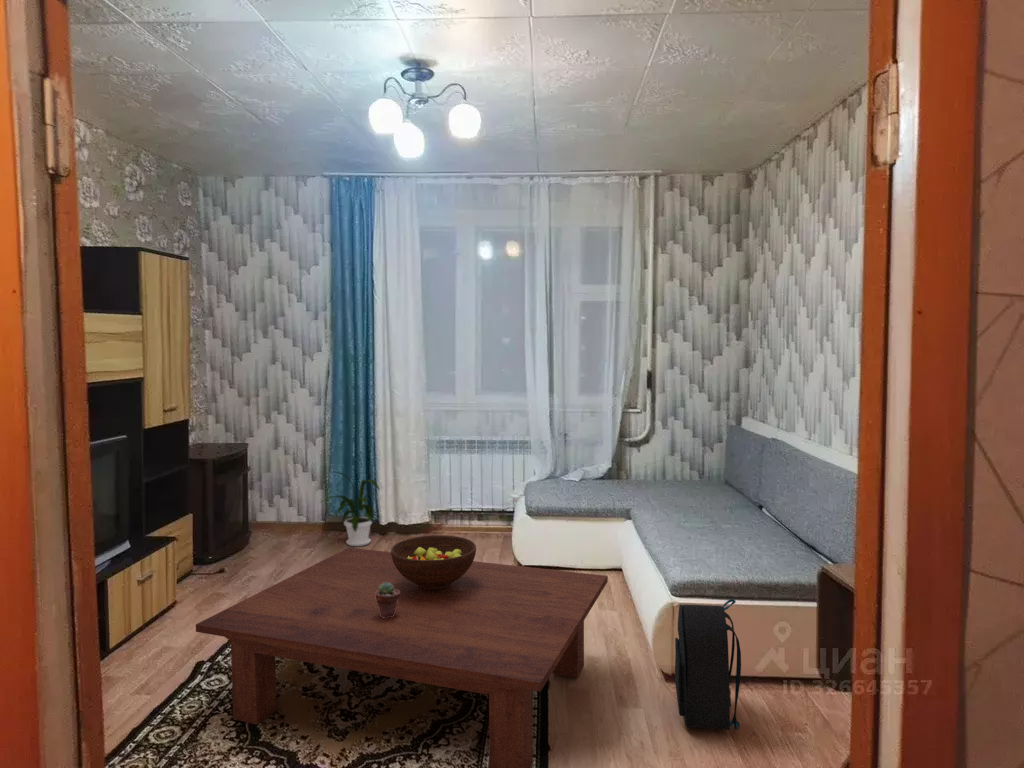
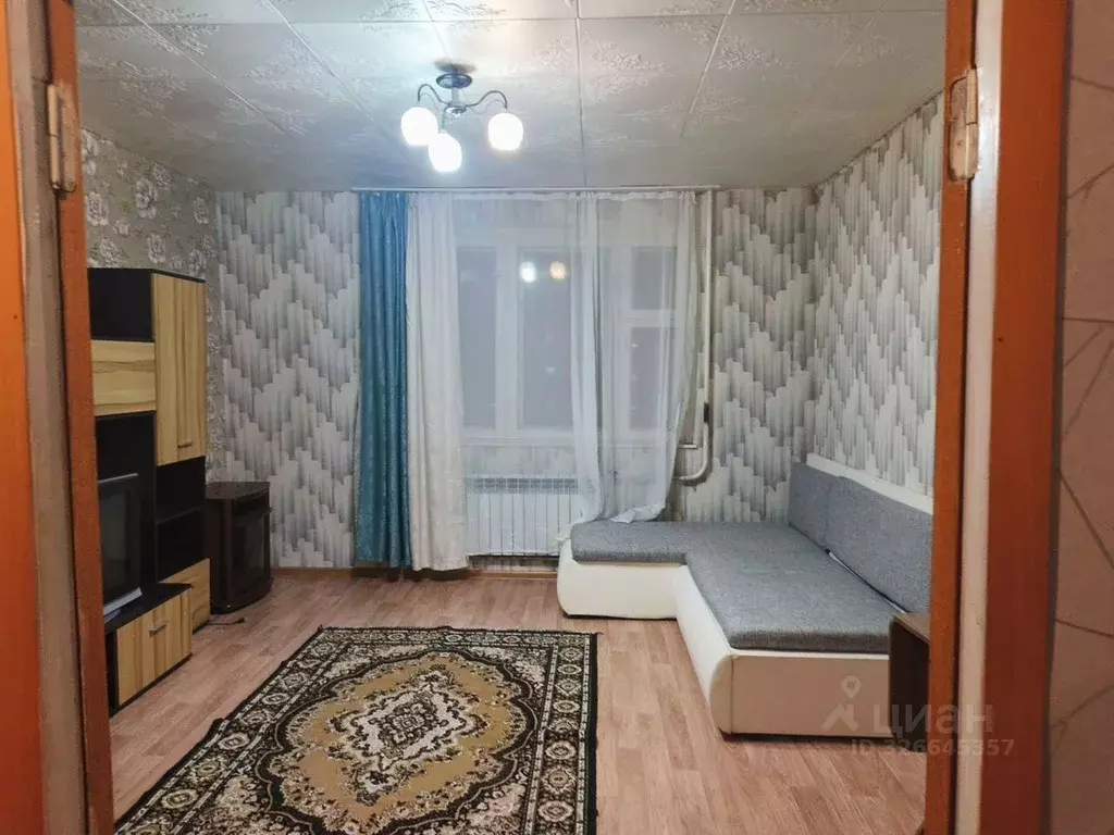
- potted succulent (387, 598)
- fruit bowl (434, 565)
- coffee table (420, 644)
- backpack (706, 656)
- house plant (354, 508)
